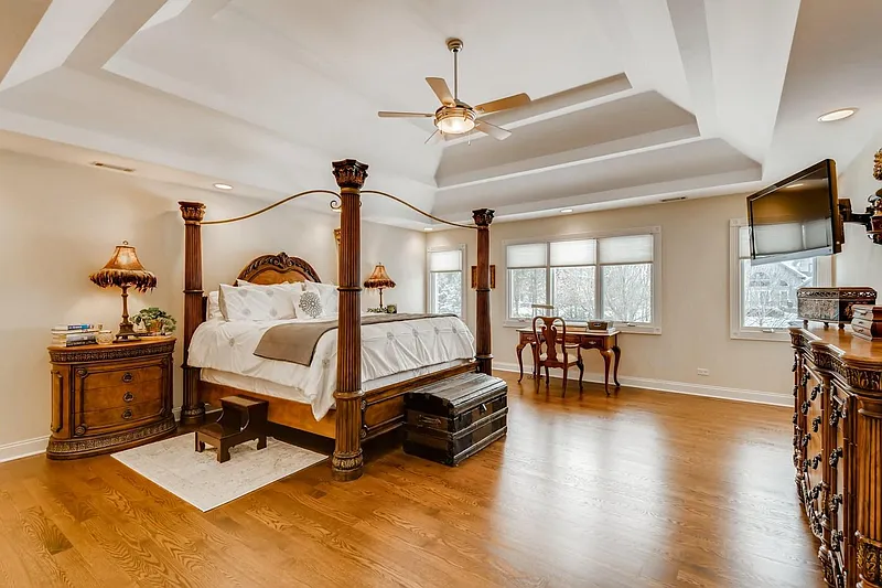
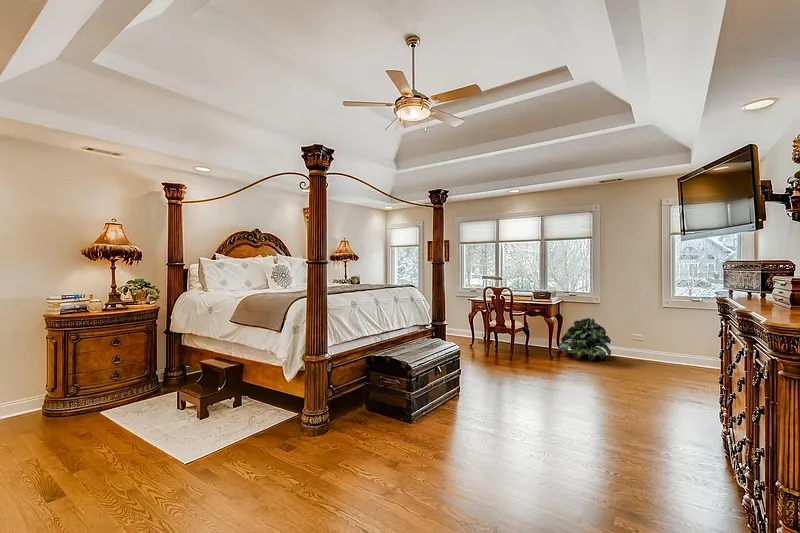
+ potted plant (584, 337)
